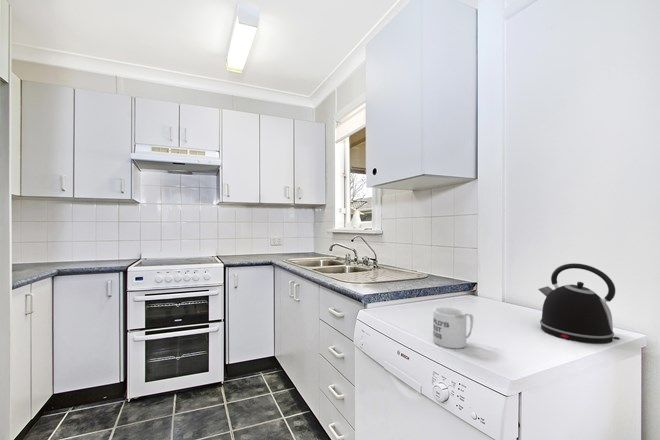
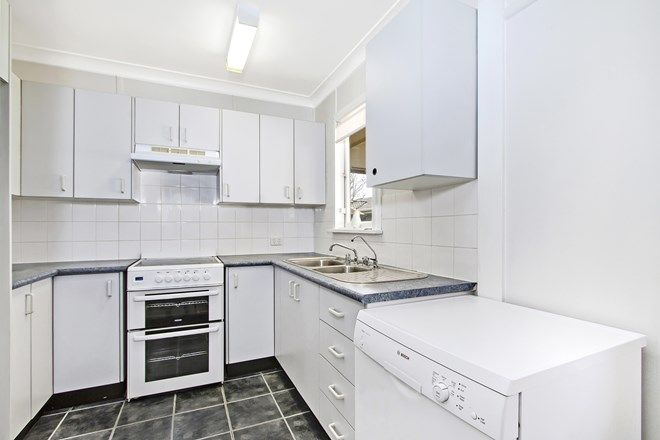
- kettle (575, 298)
- mug (454, 326)
